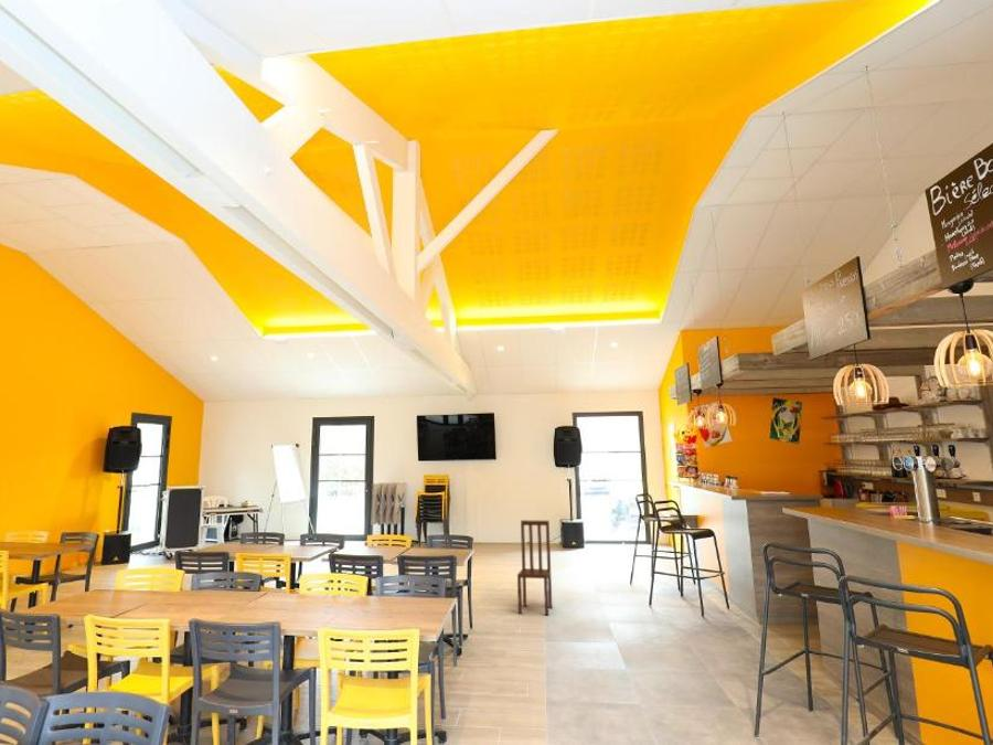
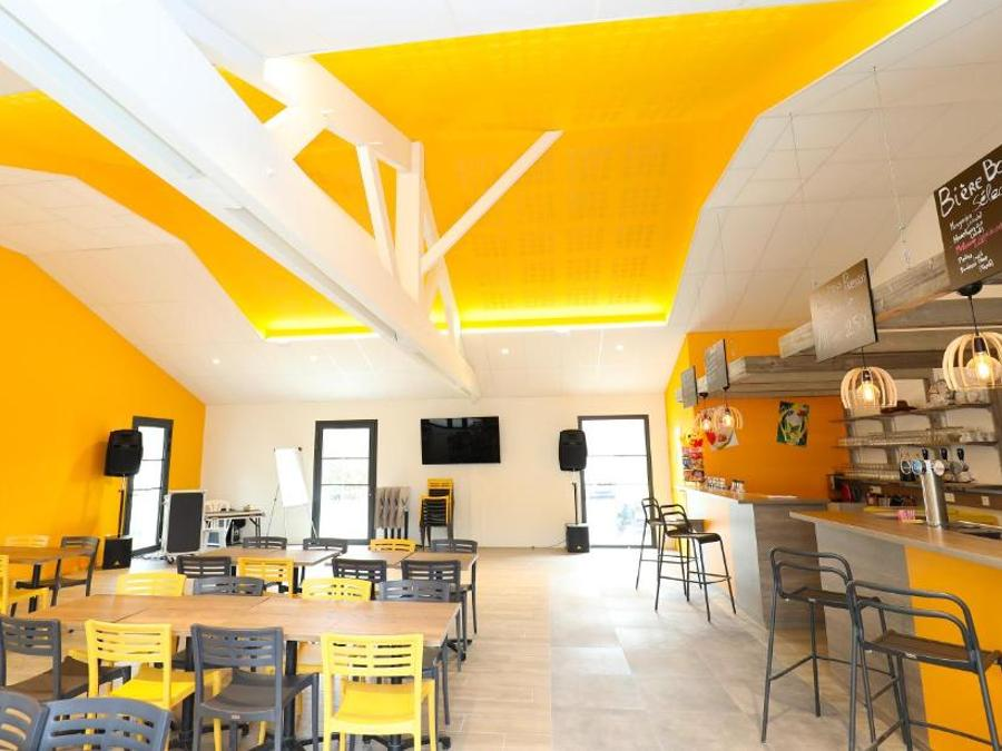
- chair (533, 565)
